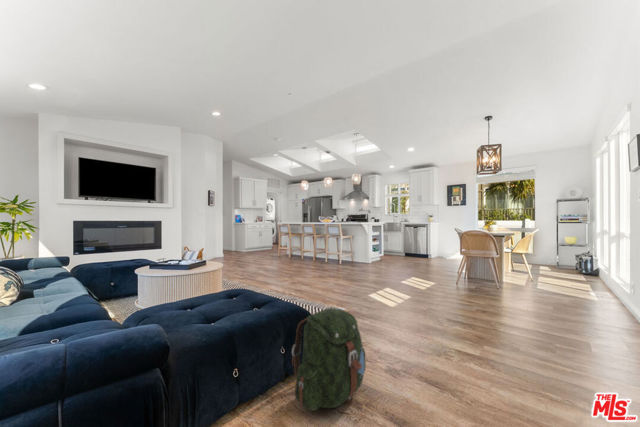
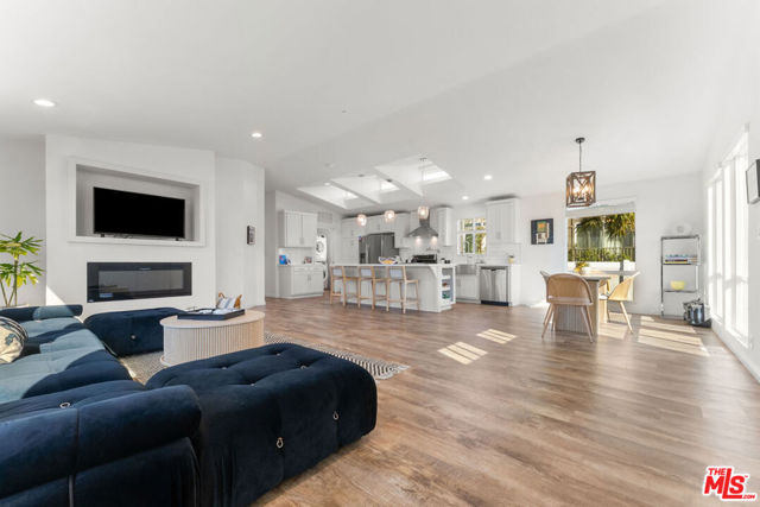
- backpack (330, 352)
